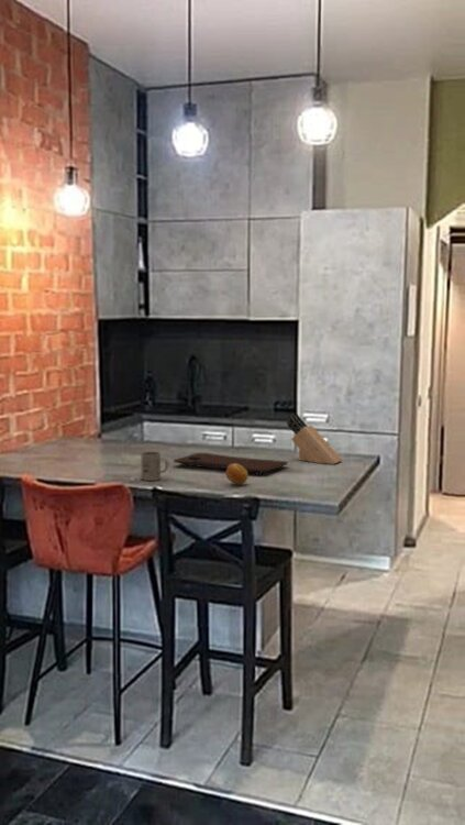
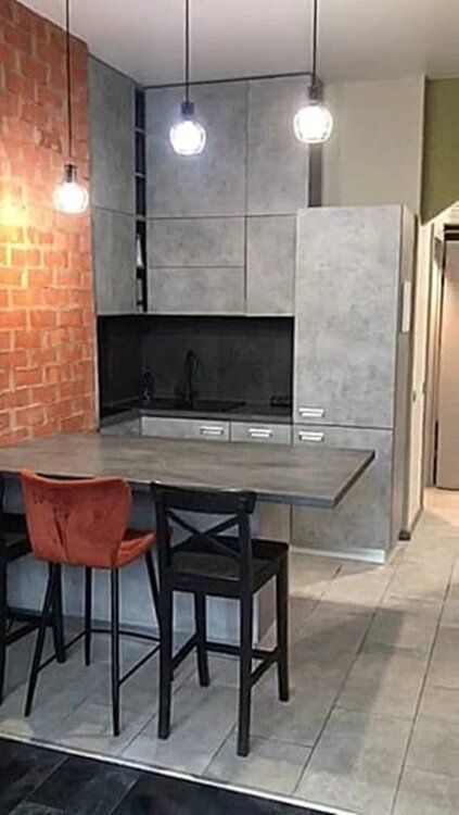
- fruit (236, 474)
- mug (155, 466)
- cutting board (230, 463)
- knife block (312, 438)
